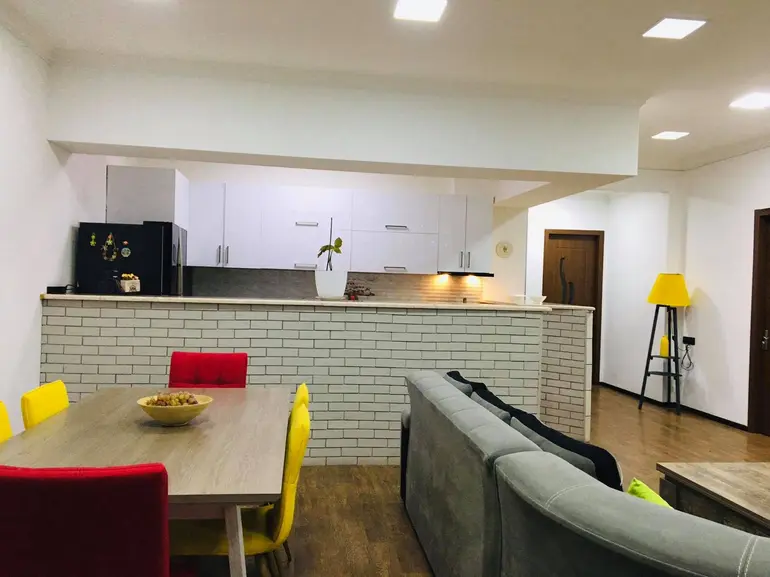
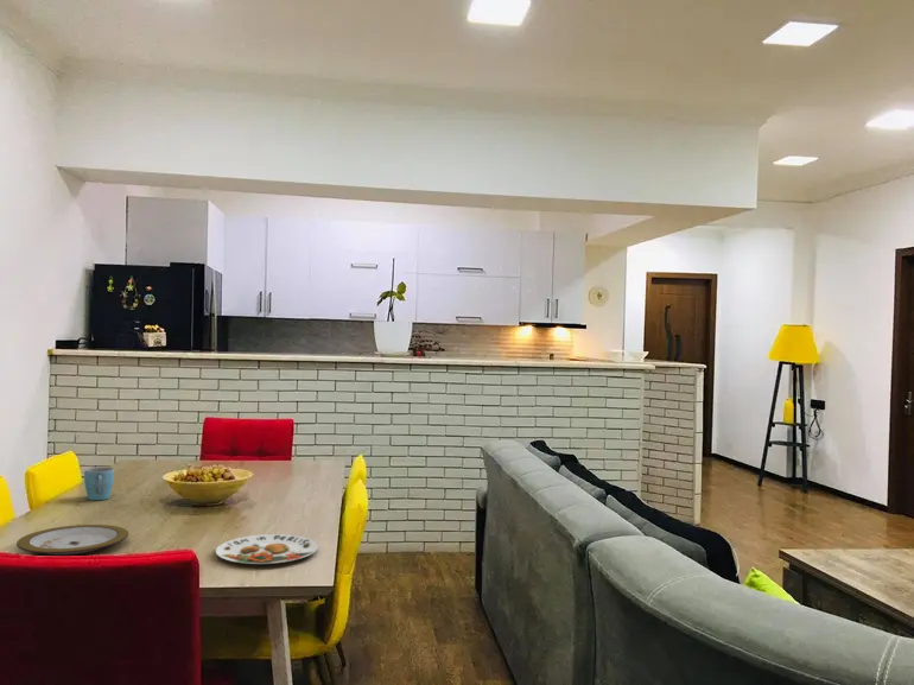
+ plate (74, 541)
+ mug (99, 484)
+ plate (267, 550)
